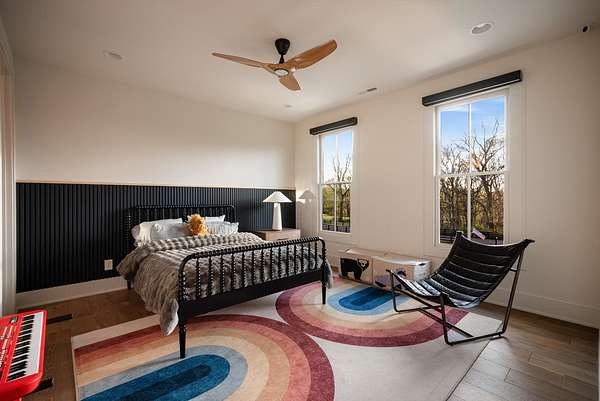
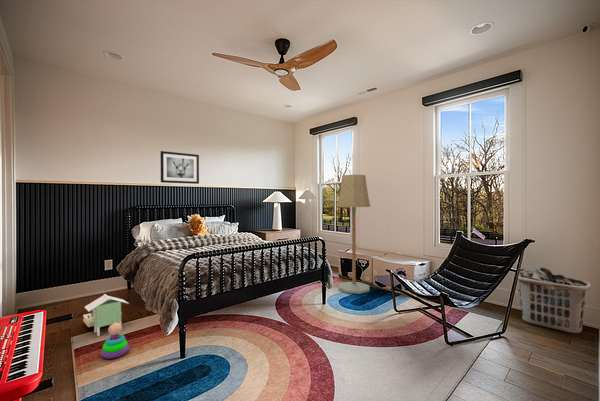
+ stacking toy (115, 337)
+ floor lamp (353, 232)
+ toy house (104, 309)
+ wall art (180, 168)
+ clothes hamper (550, 296)
